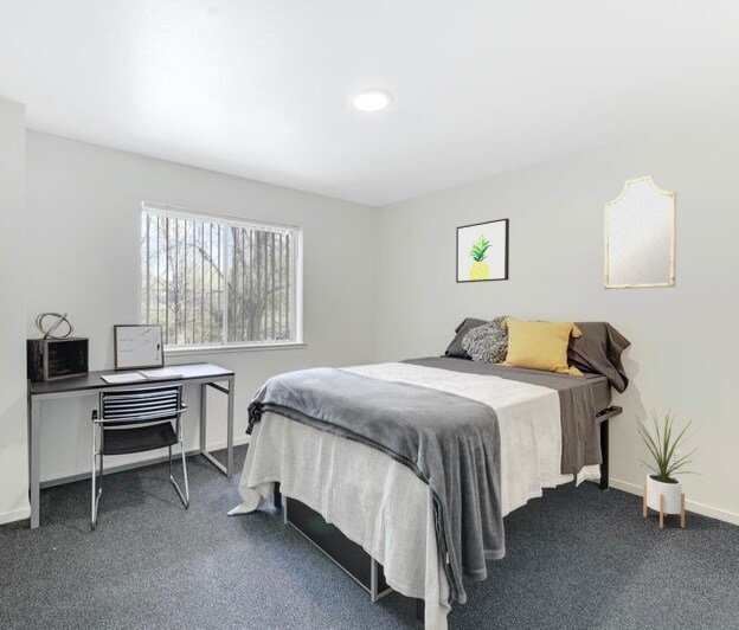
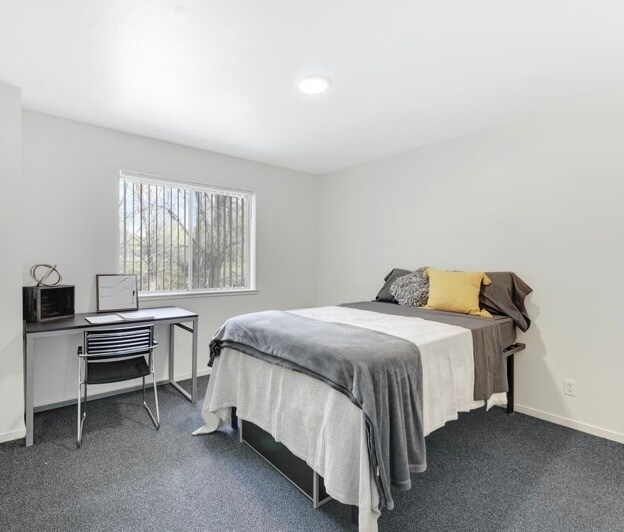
- home mirror (637, 232)
- wall art (481, 252)
- house plant (666, 465)
